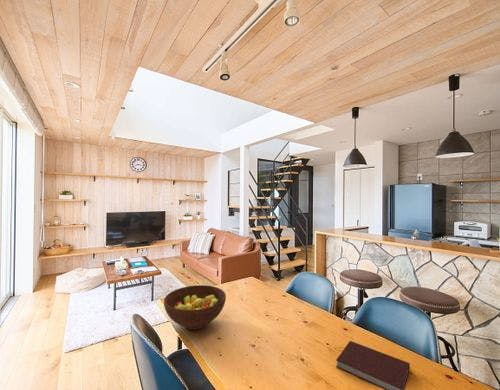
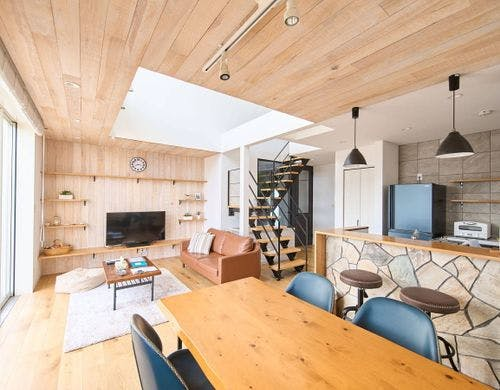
- fruit bowl (195, 310)
- notebook (372, 364)
